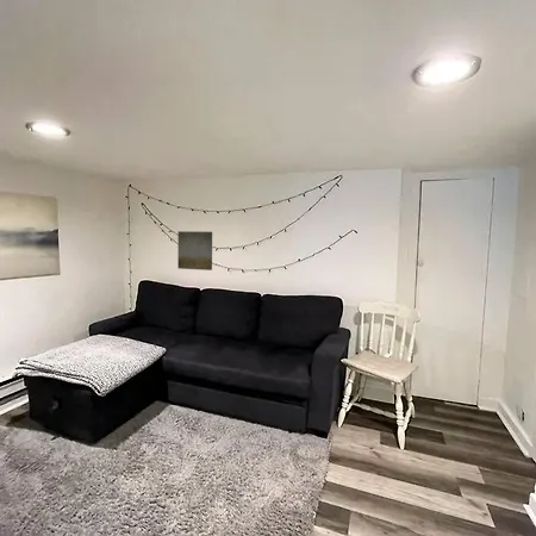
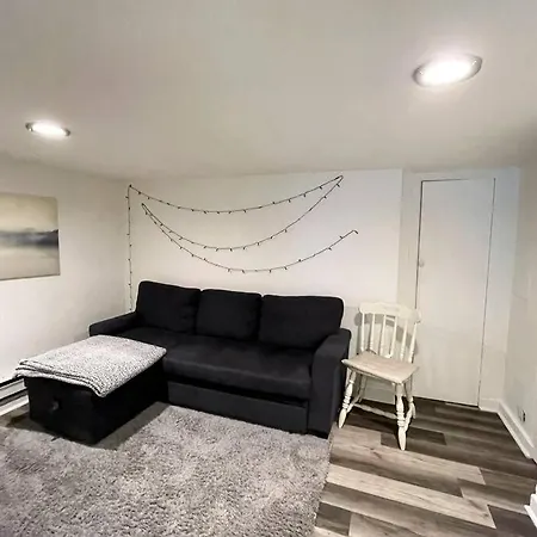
- wall art (194, 250)
